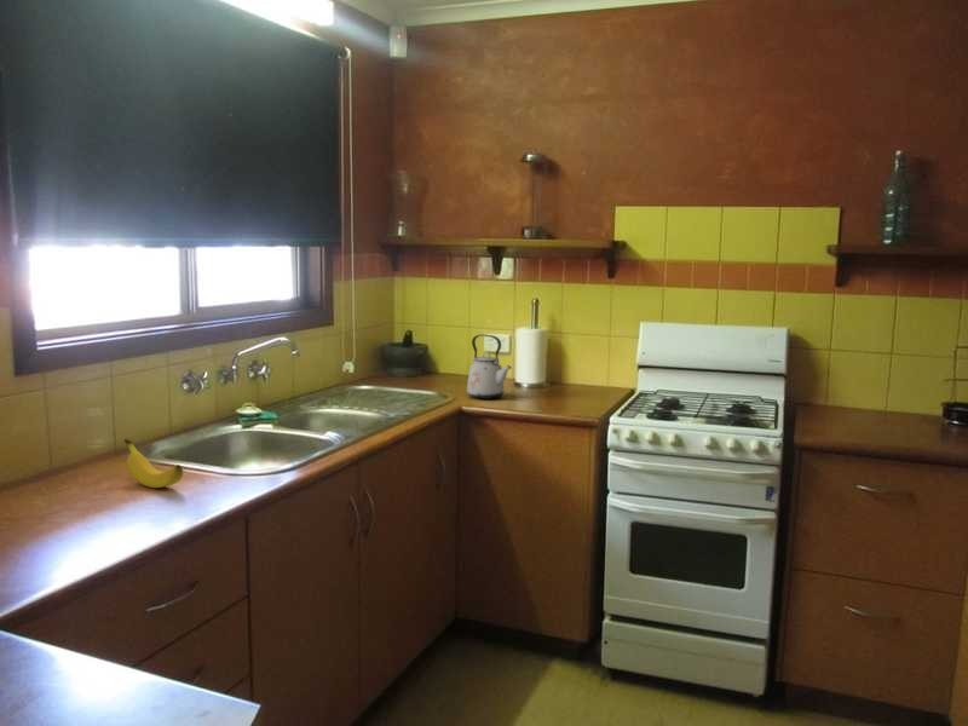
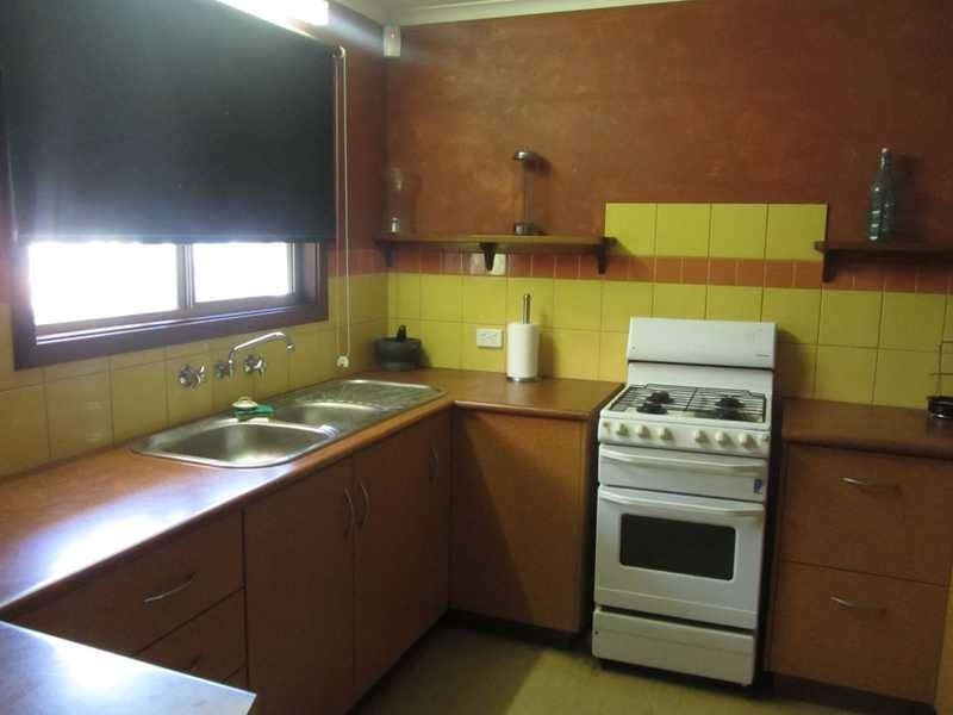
- banana (151, 466)
- kettle (491, 367)
